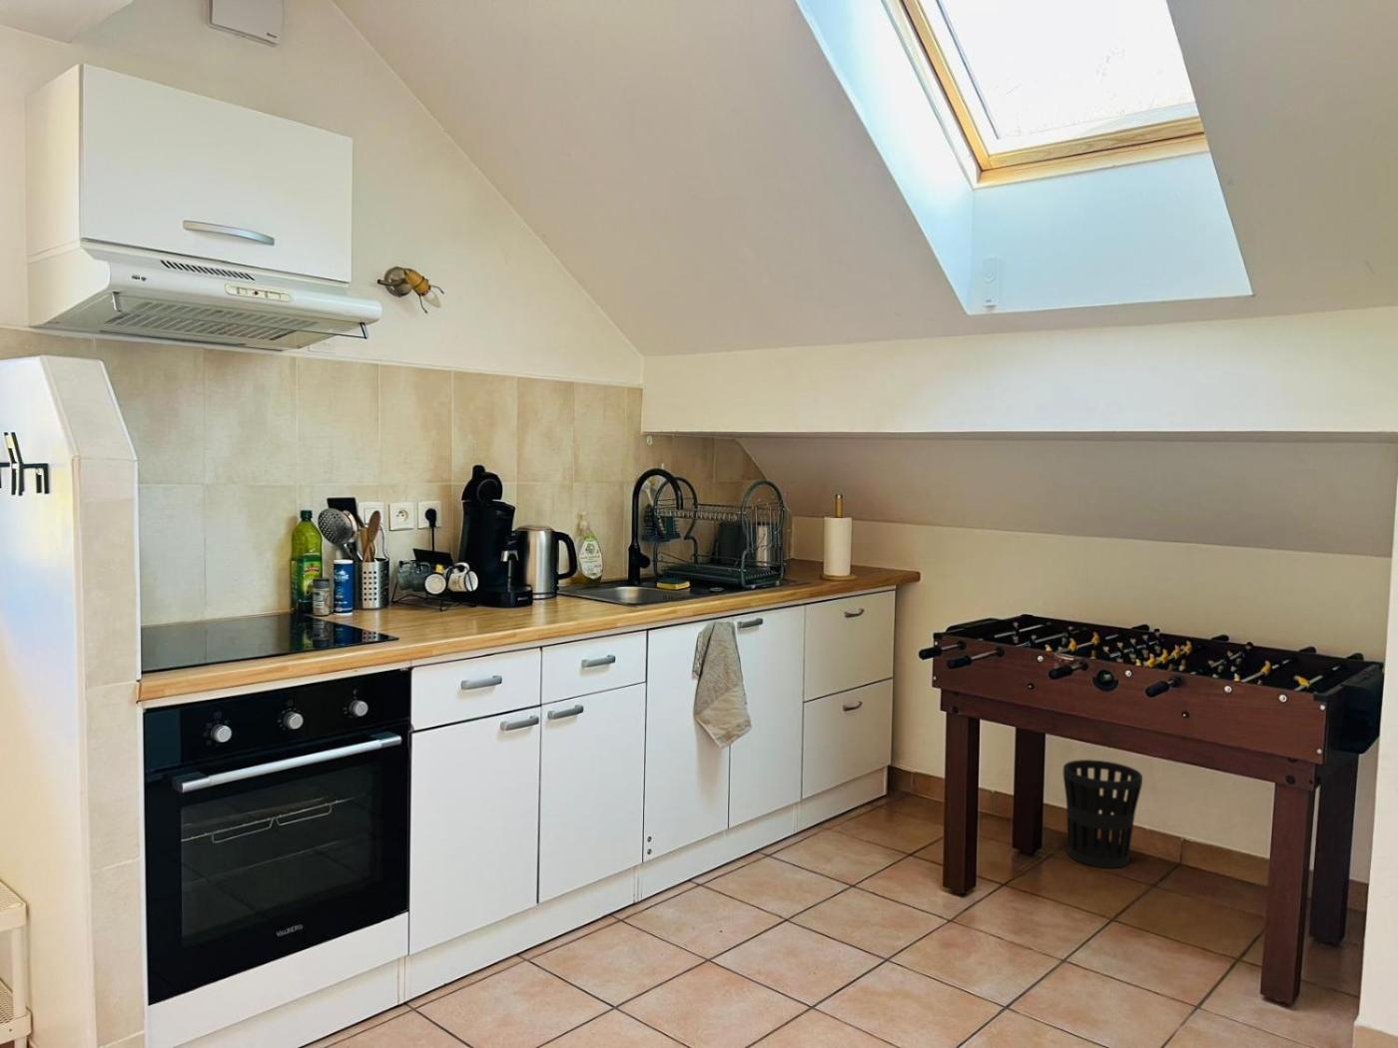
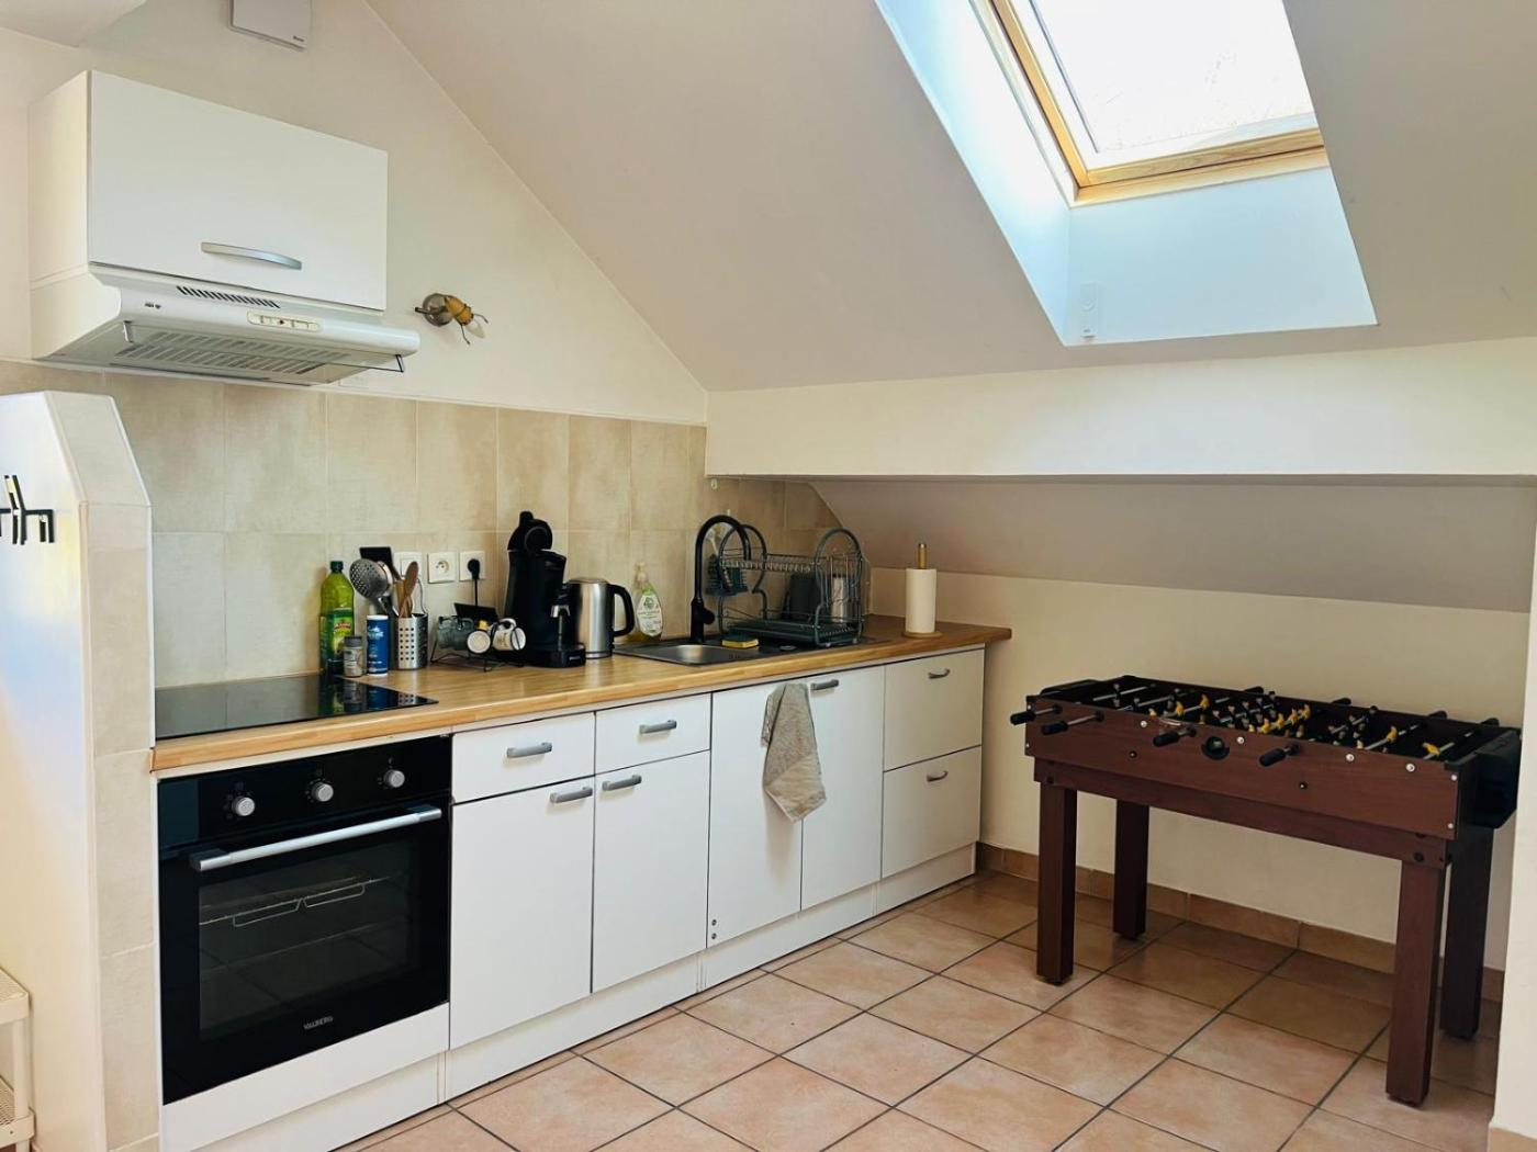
- wastebasket (1100, 814)
